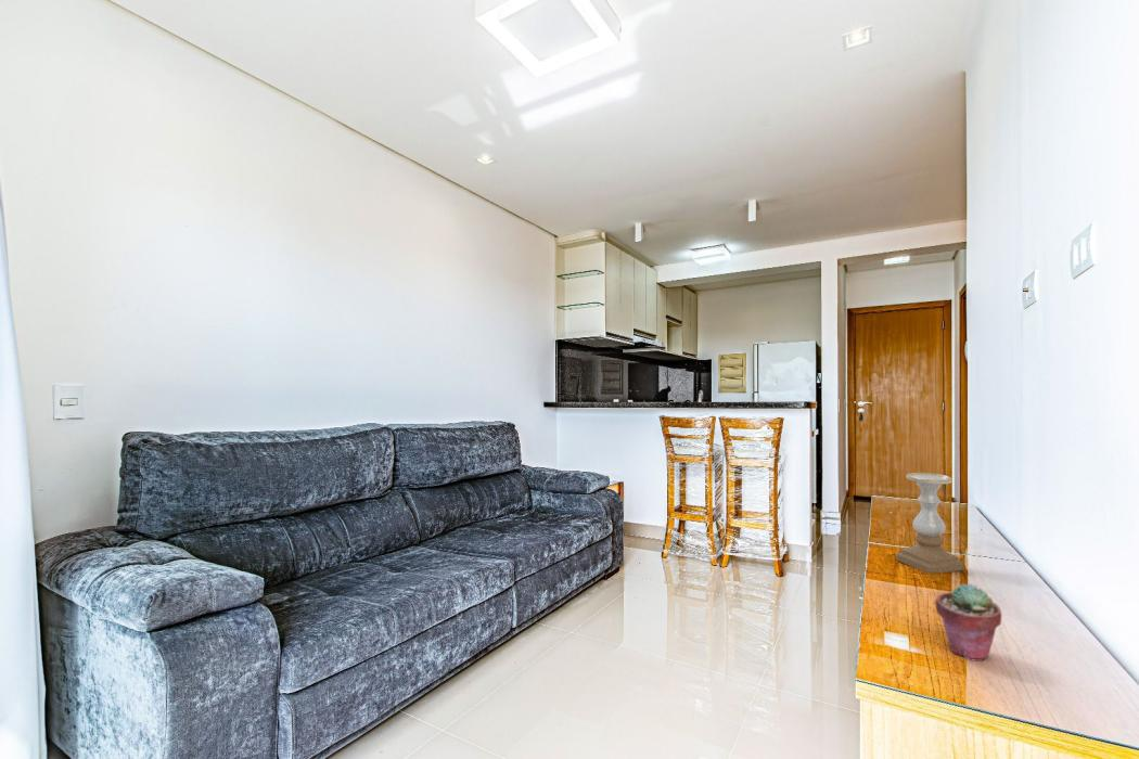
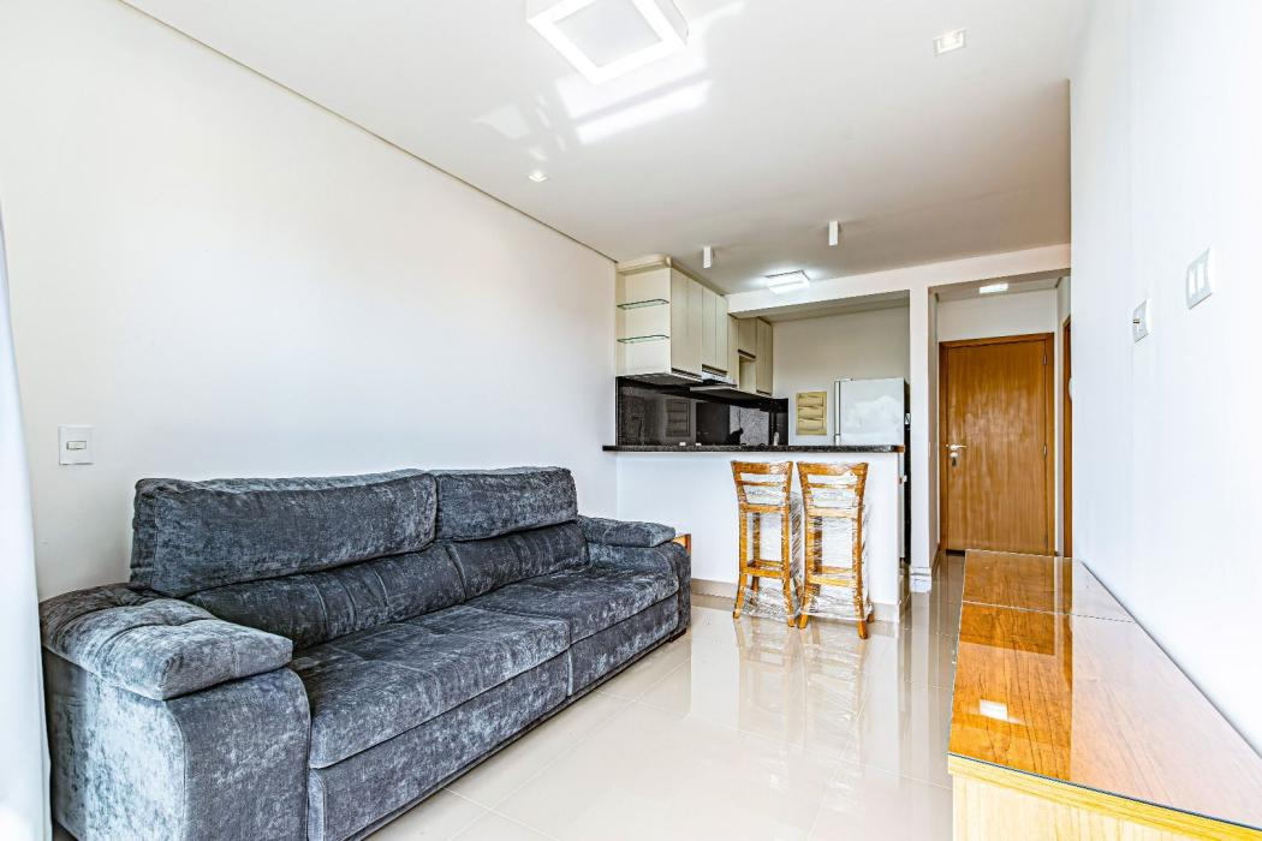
- potted succulent (968, 617)
- candle holder (929, 520)
